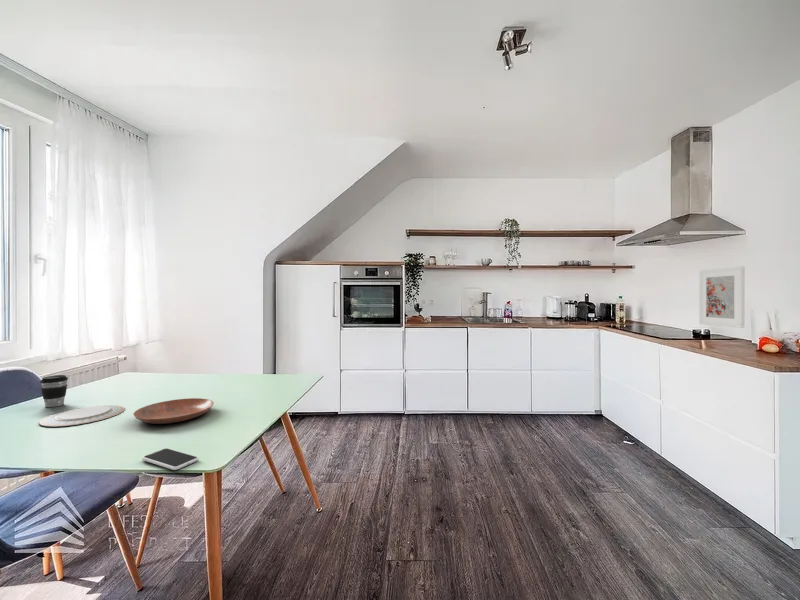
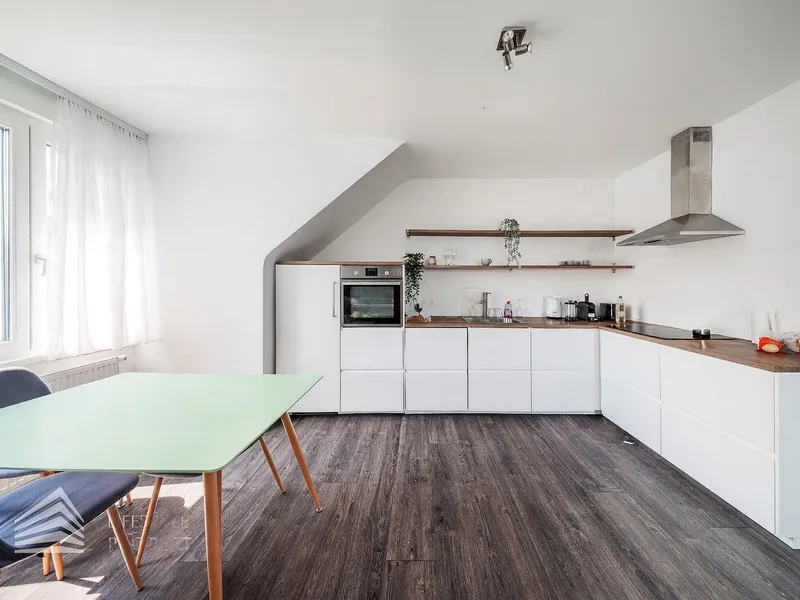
- coffee cup (54, 391)
- bowl (175, 411)
- chinaware (84, 413)
- smartphone (170, 458)
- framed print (720, 297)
